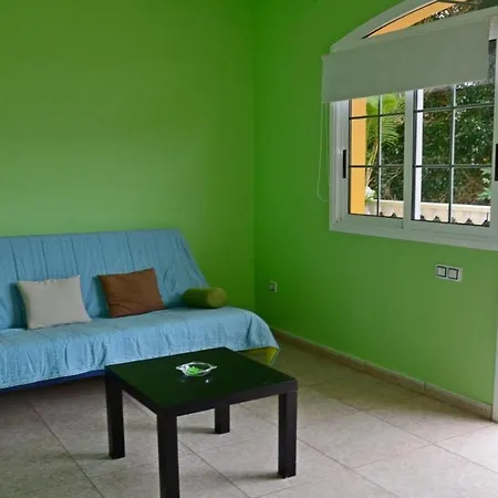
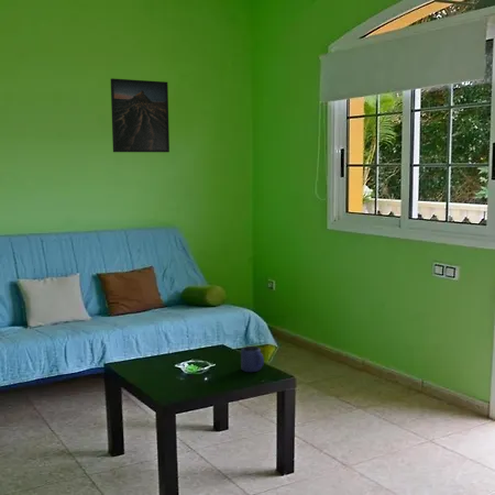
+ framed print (141, 116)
+ mug (253, 359)
